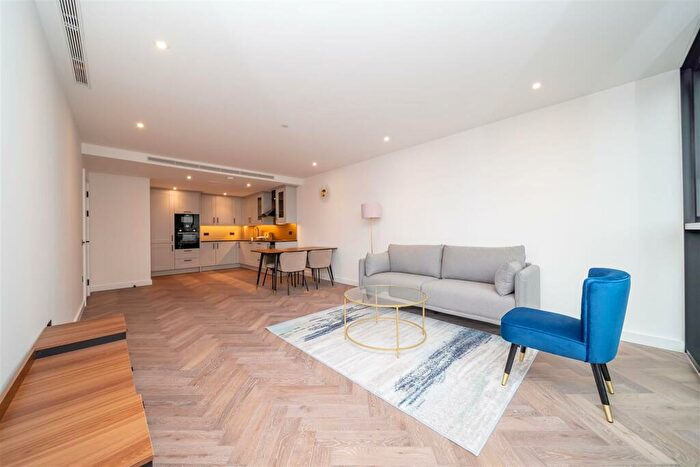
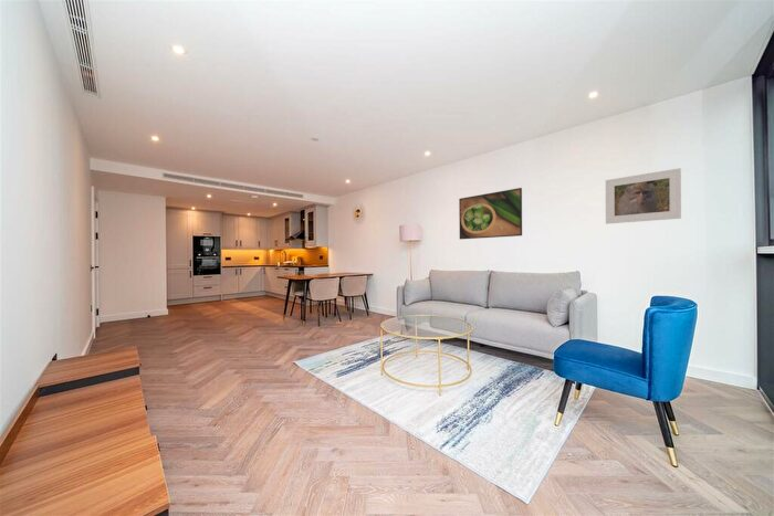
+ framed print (640, 198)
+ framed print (488, 215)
